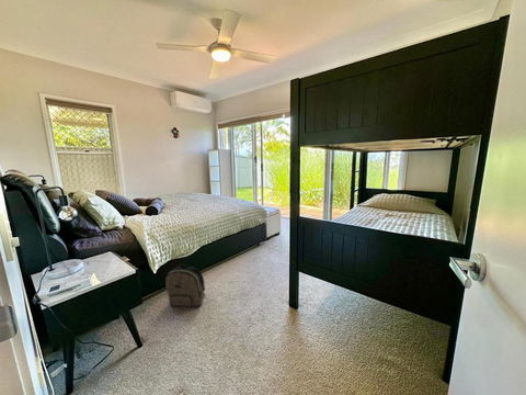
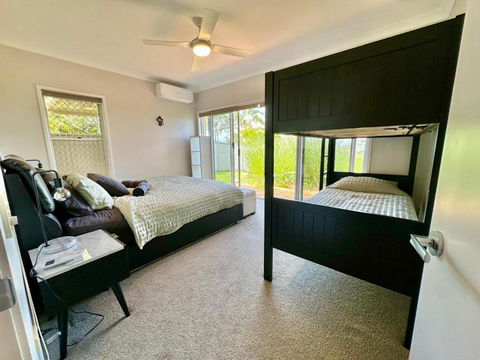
- backpack (184, 282)
